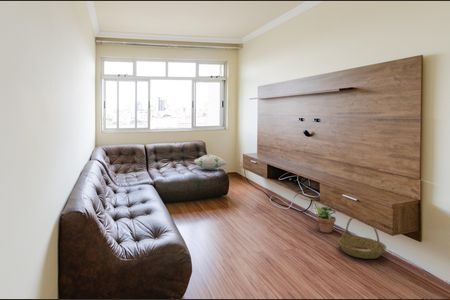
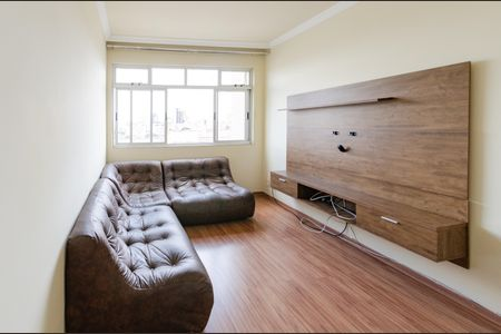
- potted plant (327, 214)
- decorative pillow (210, 162)
- basket (361, 237)
